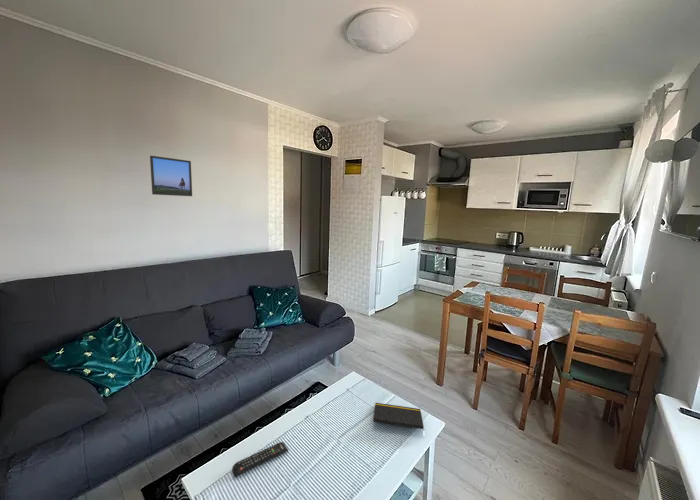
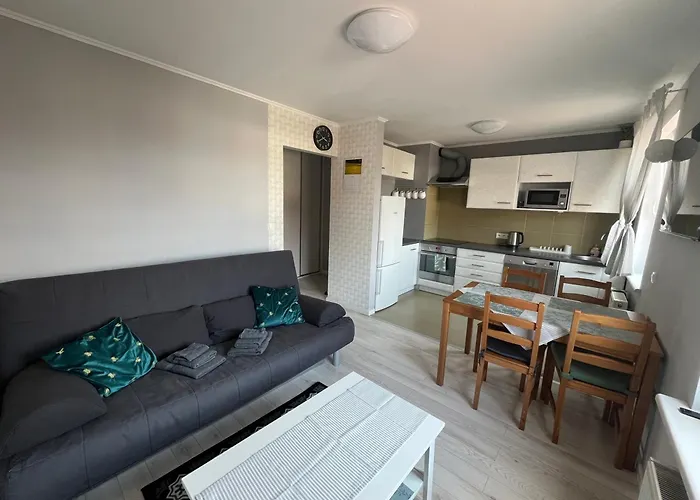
- notepad (397, 415)
- remote control (261, 458)
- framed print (172, 177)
